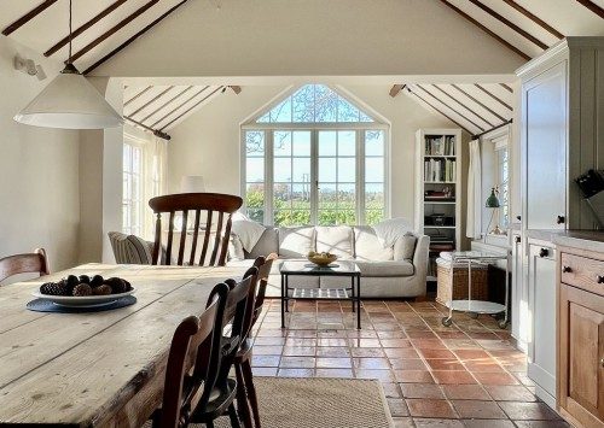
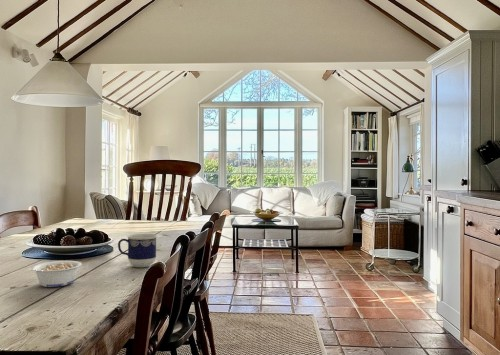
+ legume (56, 272)
+ cup (137, 250)
